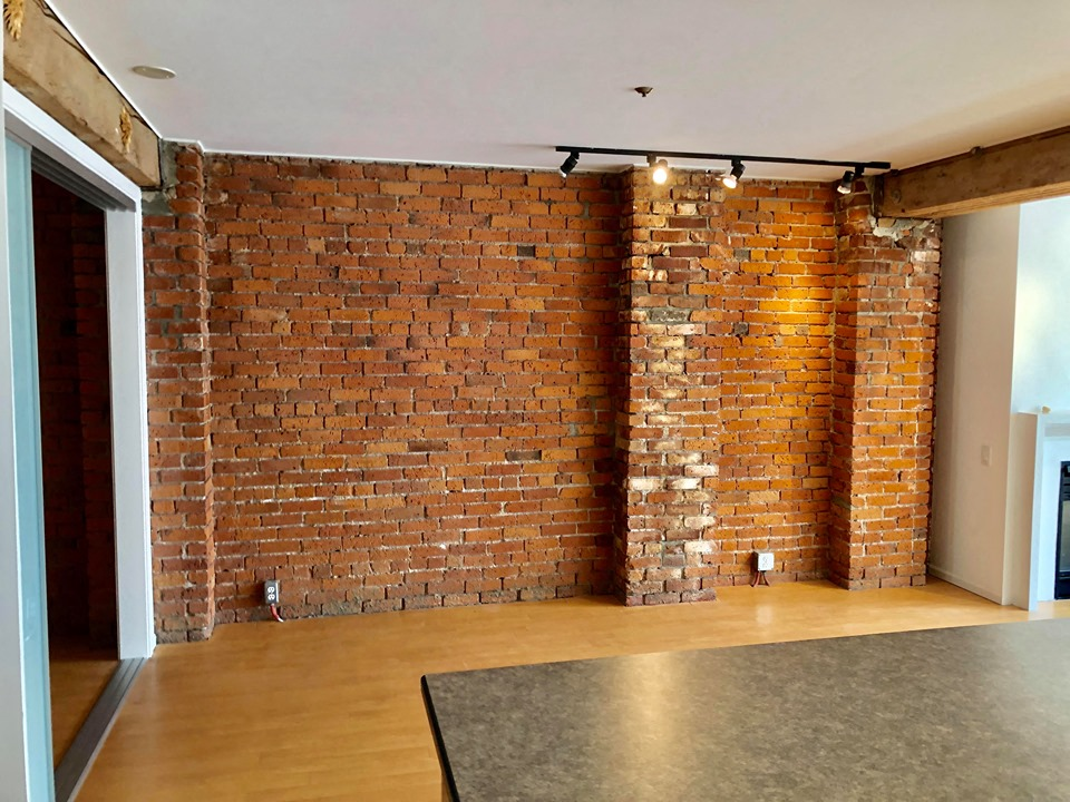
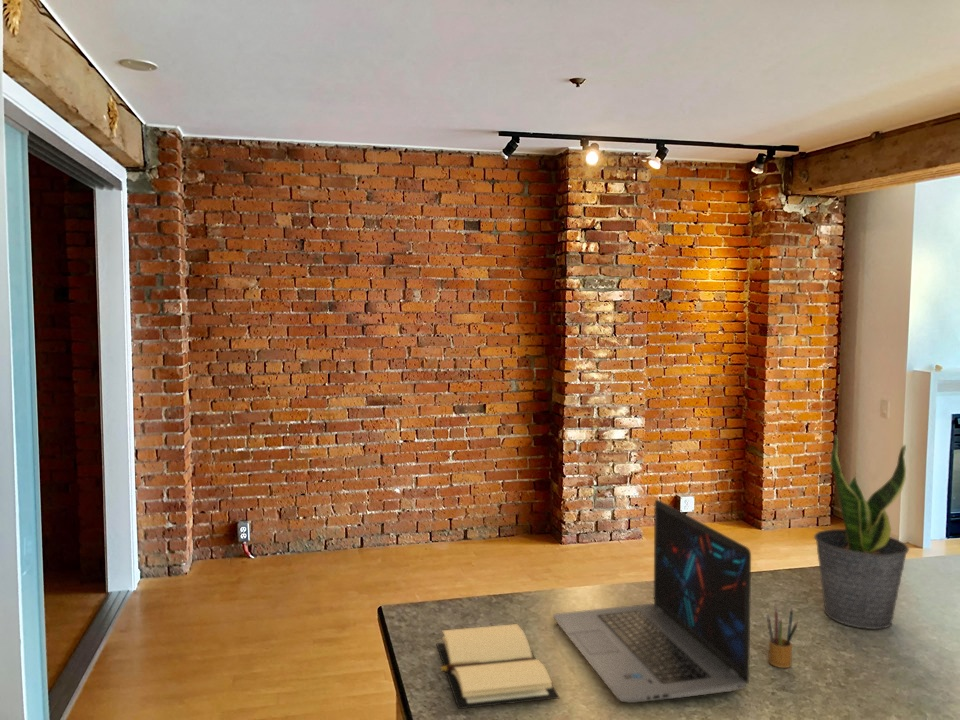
+ pencil box (781, 637)
+ book (490, 661)
+ laptop (654, 589)
+ potted plant (860, 524)
